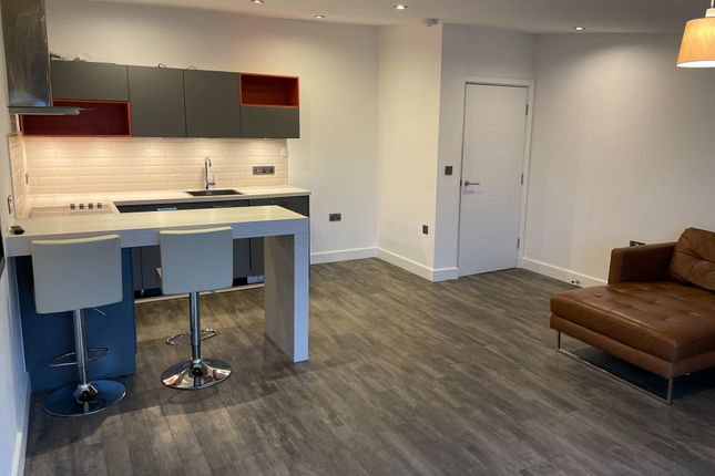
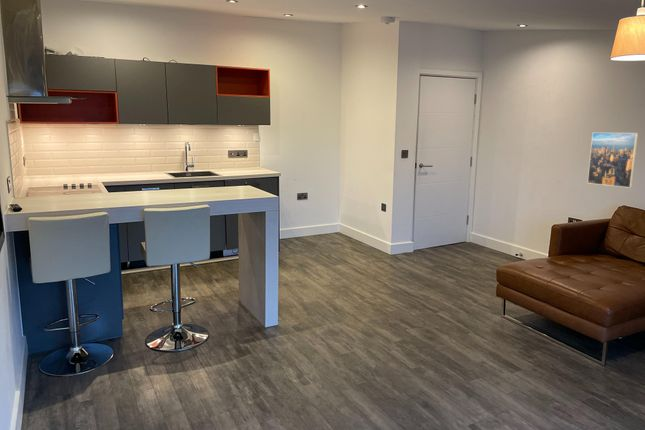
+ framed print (611, 159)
